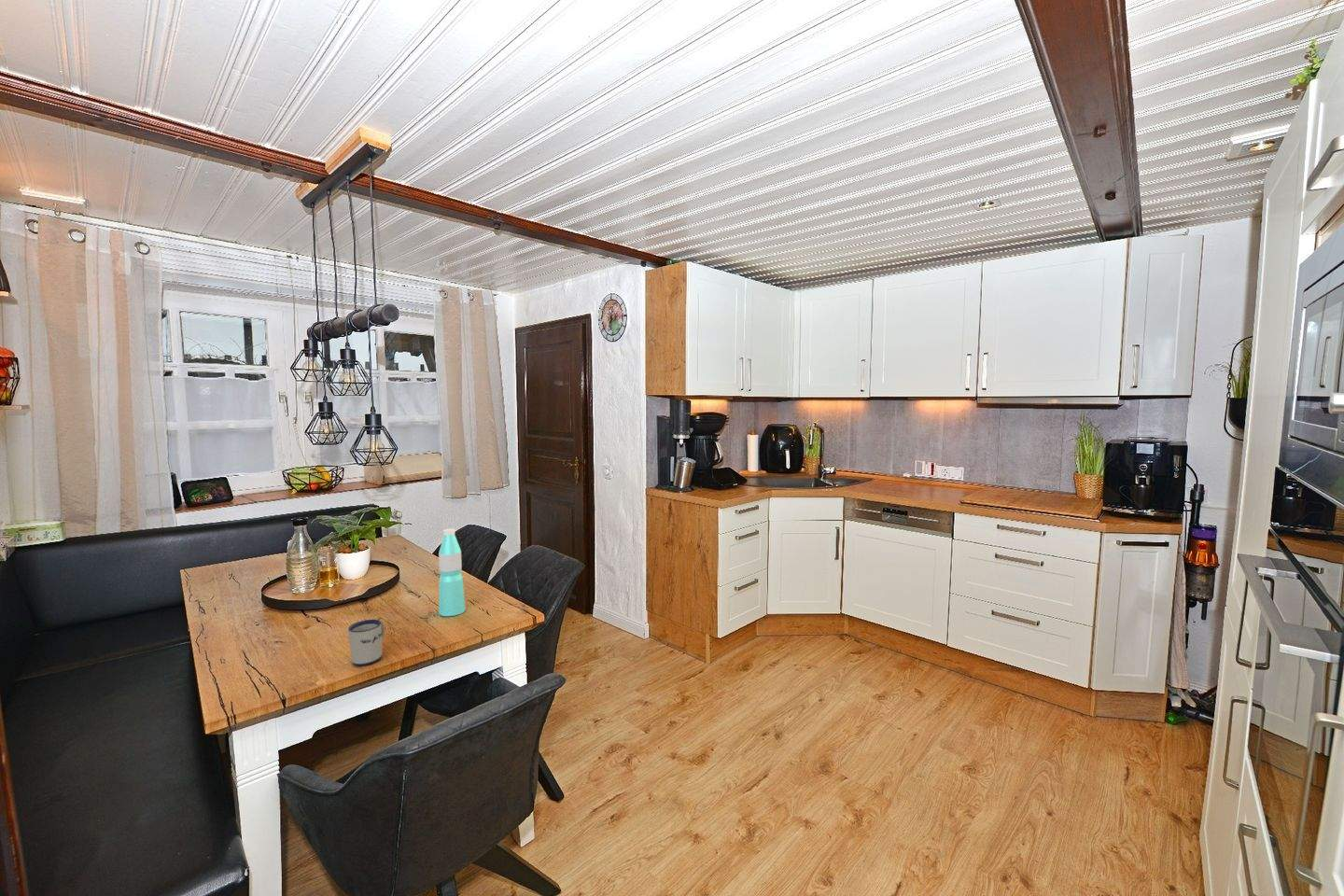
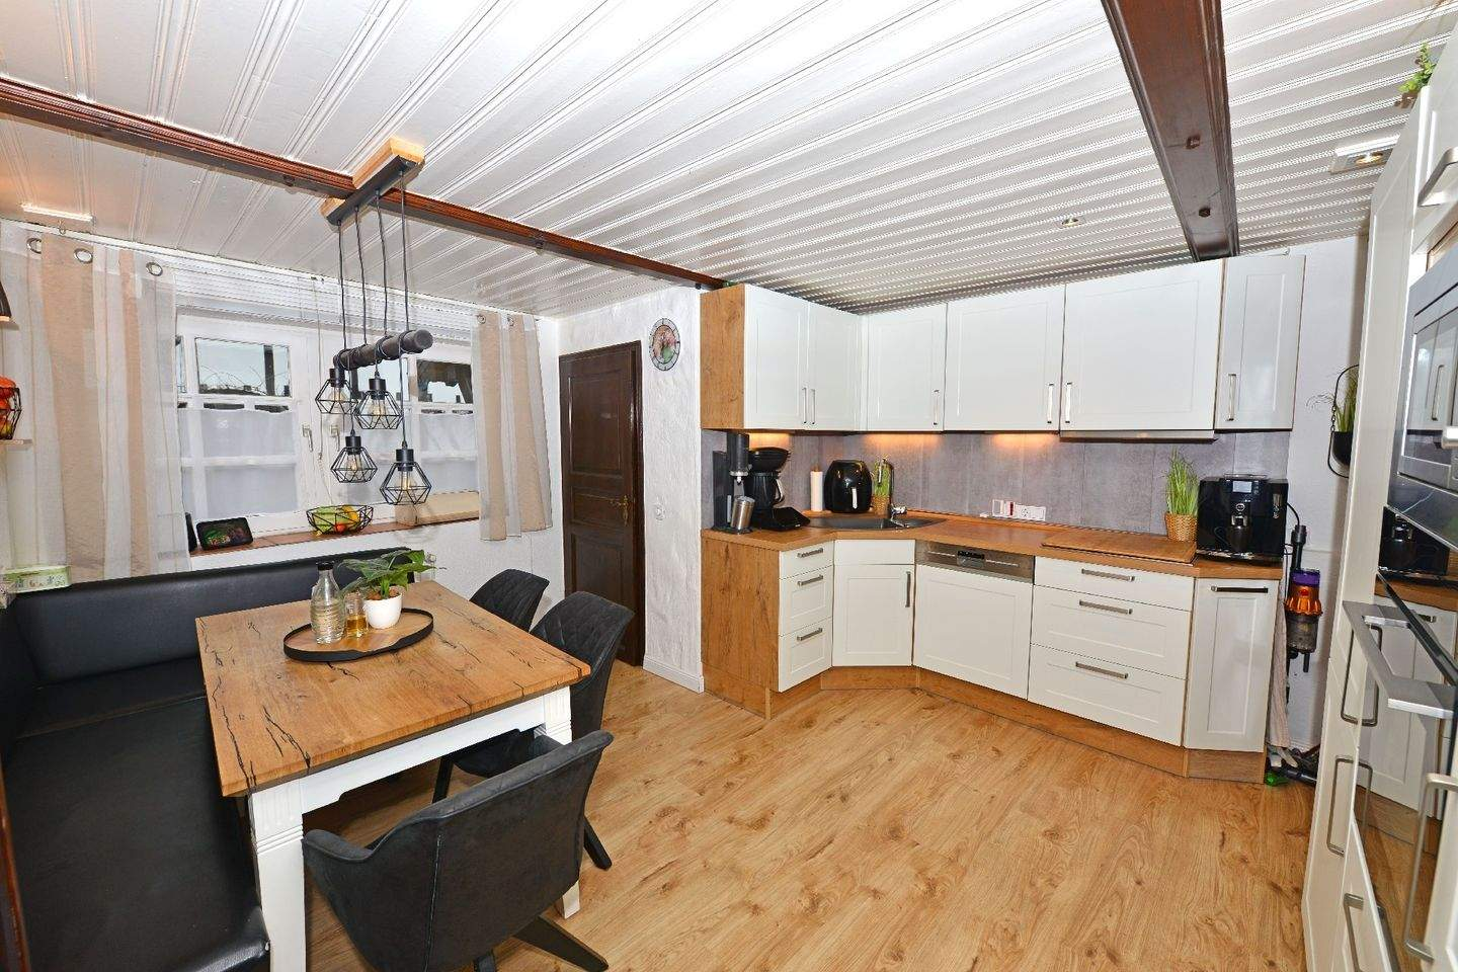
- mug (370, 639)
- water bottle (450, 570)
